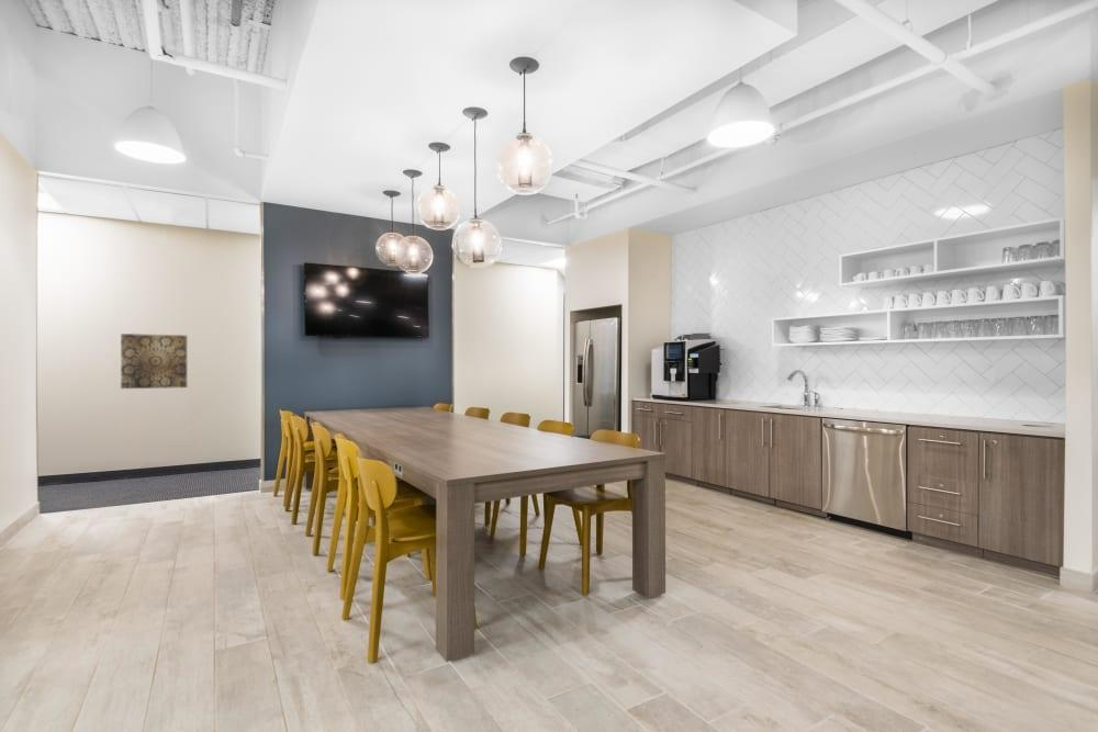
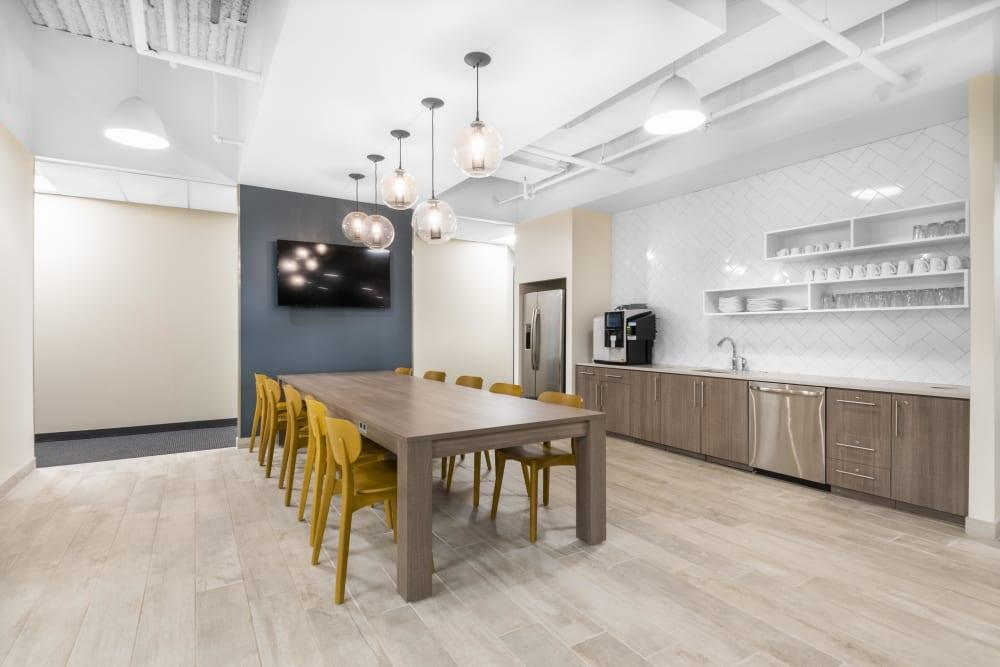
- wall art (155, 361)
